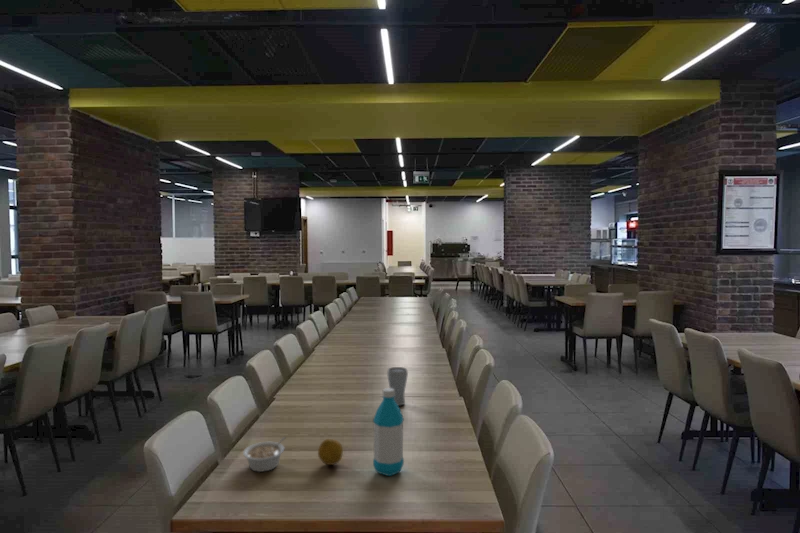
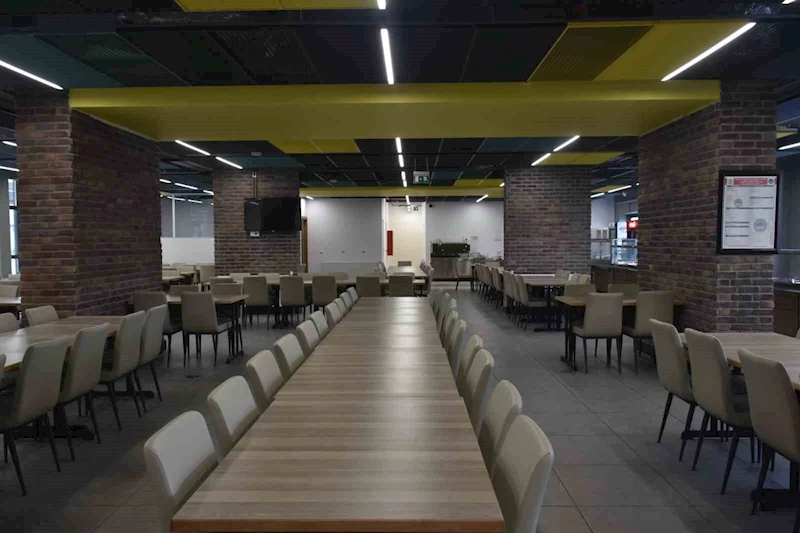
- water bottle (388, 430)
- drinking glass (397, 386)
- fruit (330, 451)
- legume (264, 455)
